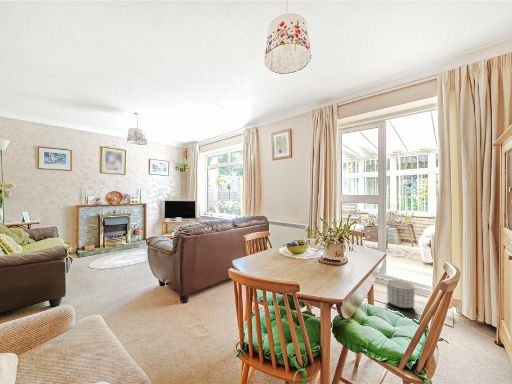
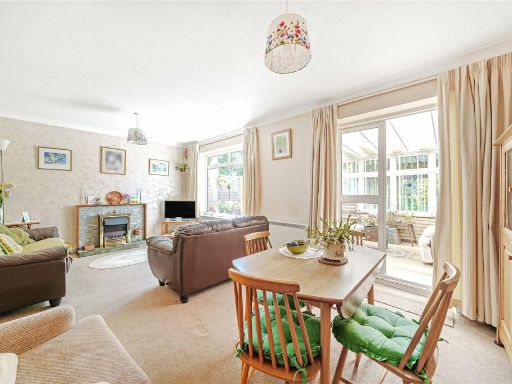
- planter (400, 294)
